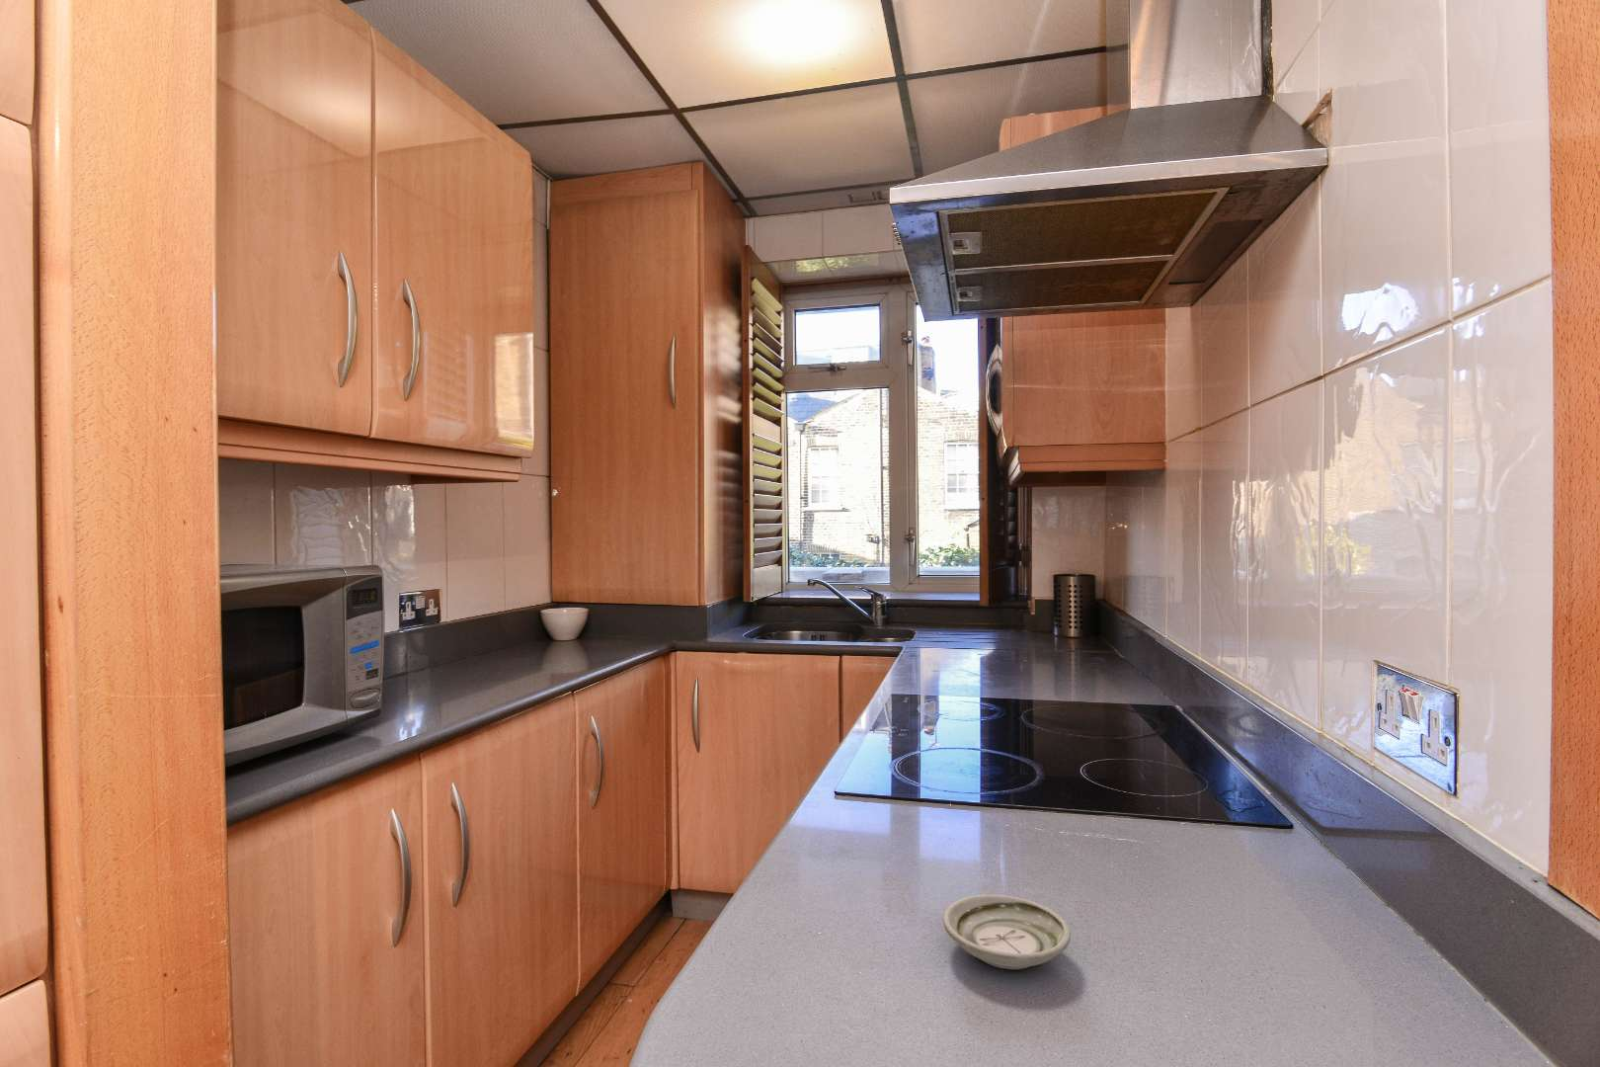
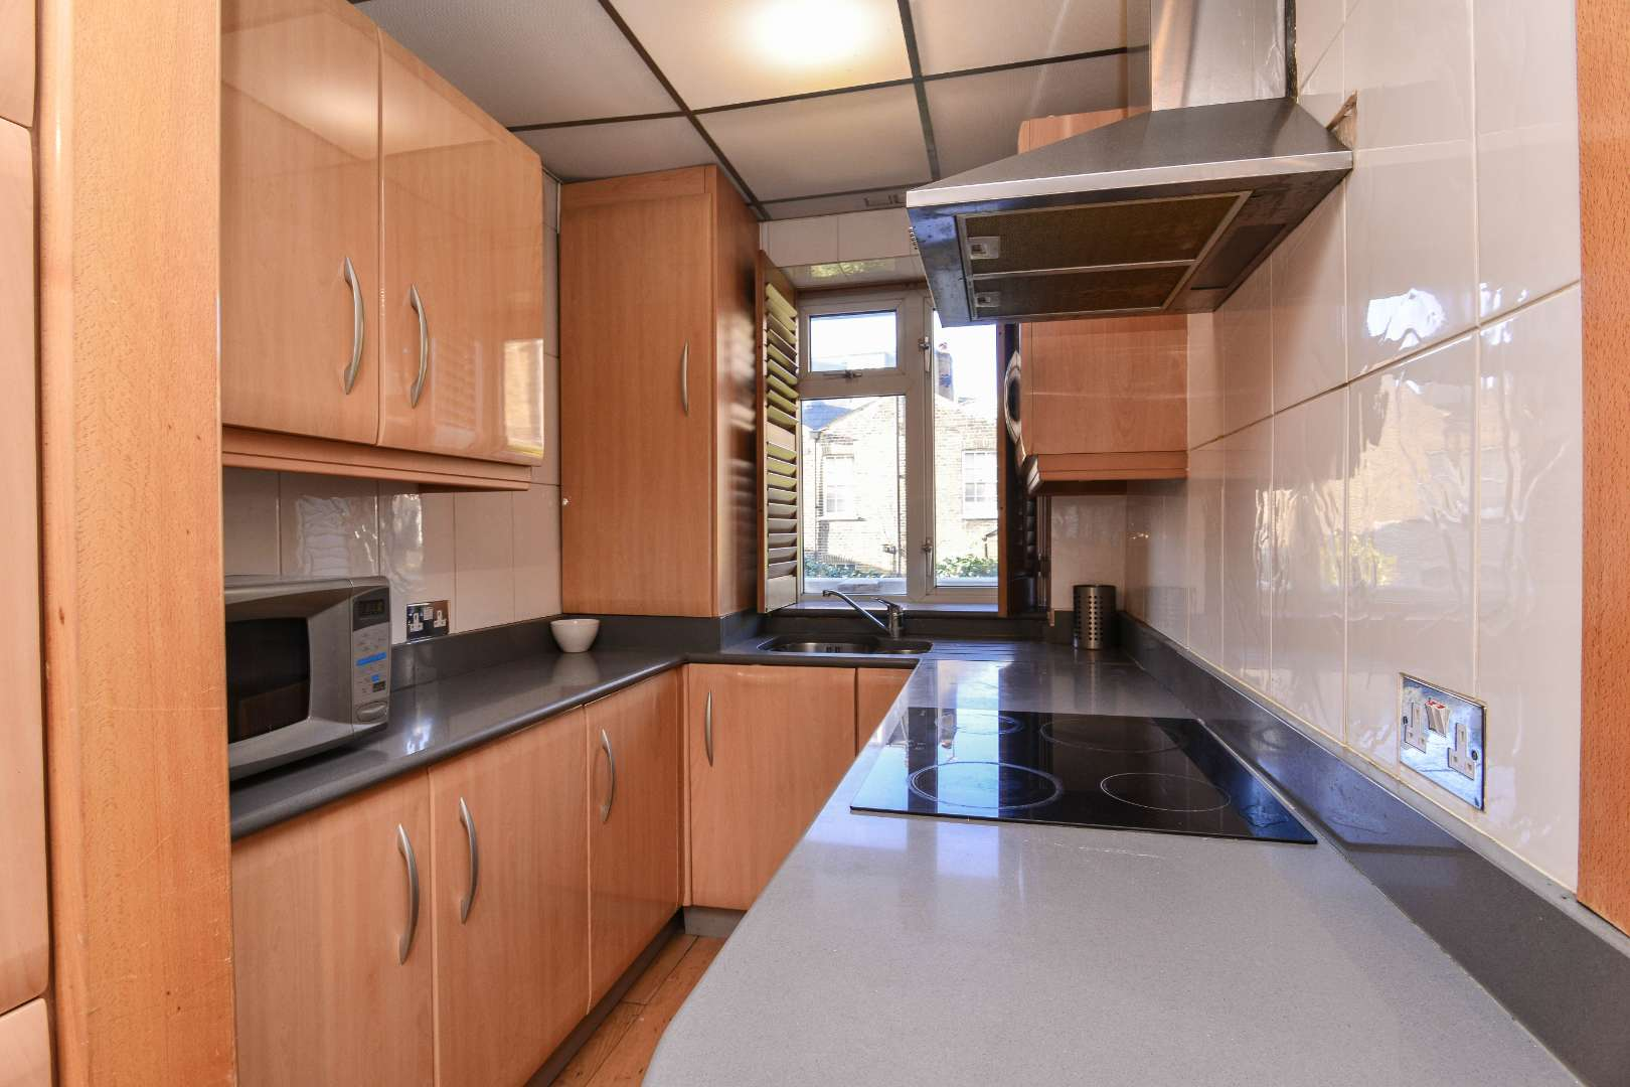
- saucer (1006, 936)
